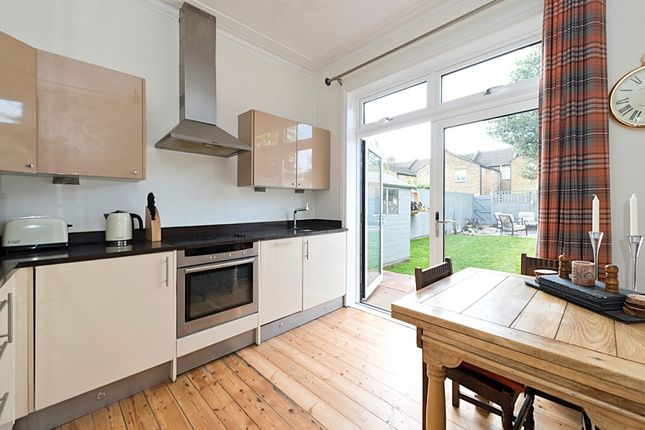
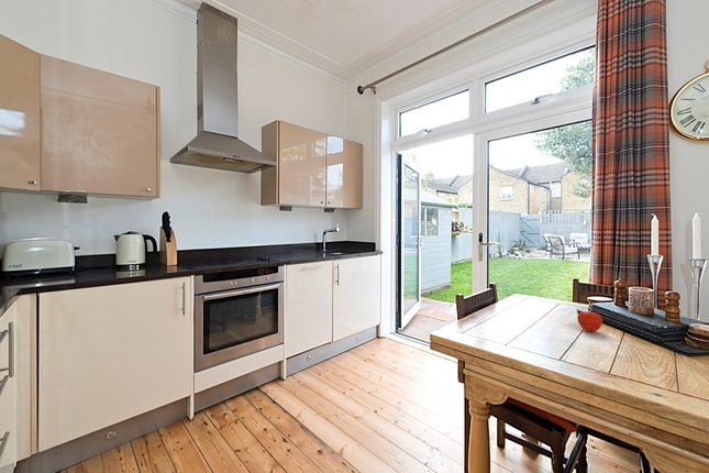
+ fruit (589, 320)
